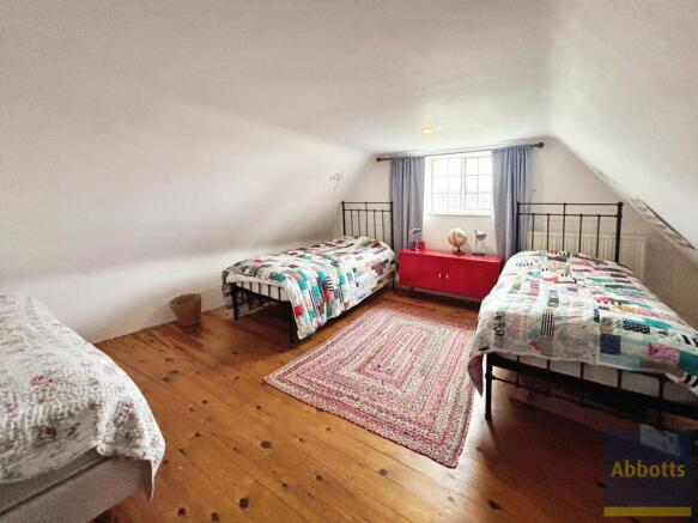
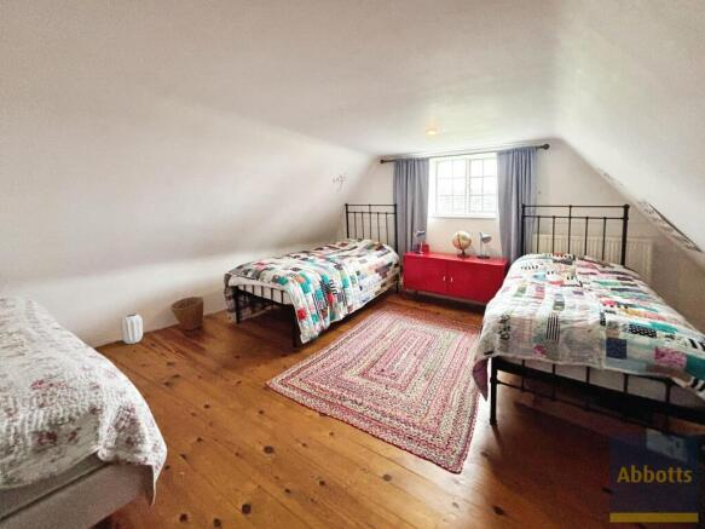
+ vase (131, 328)
